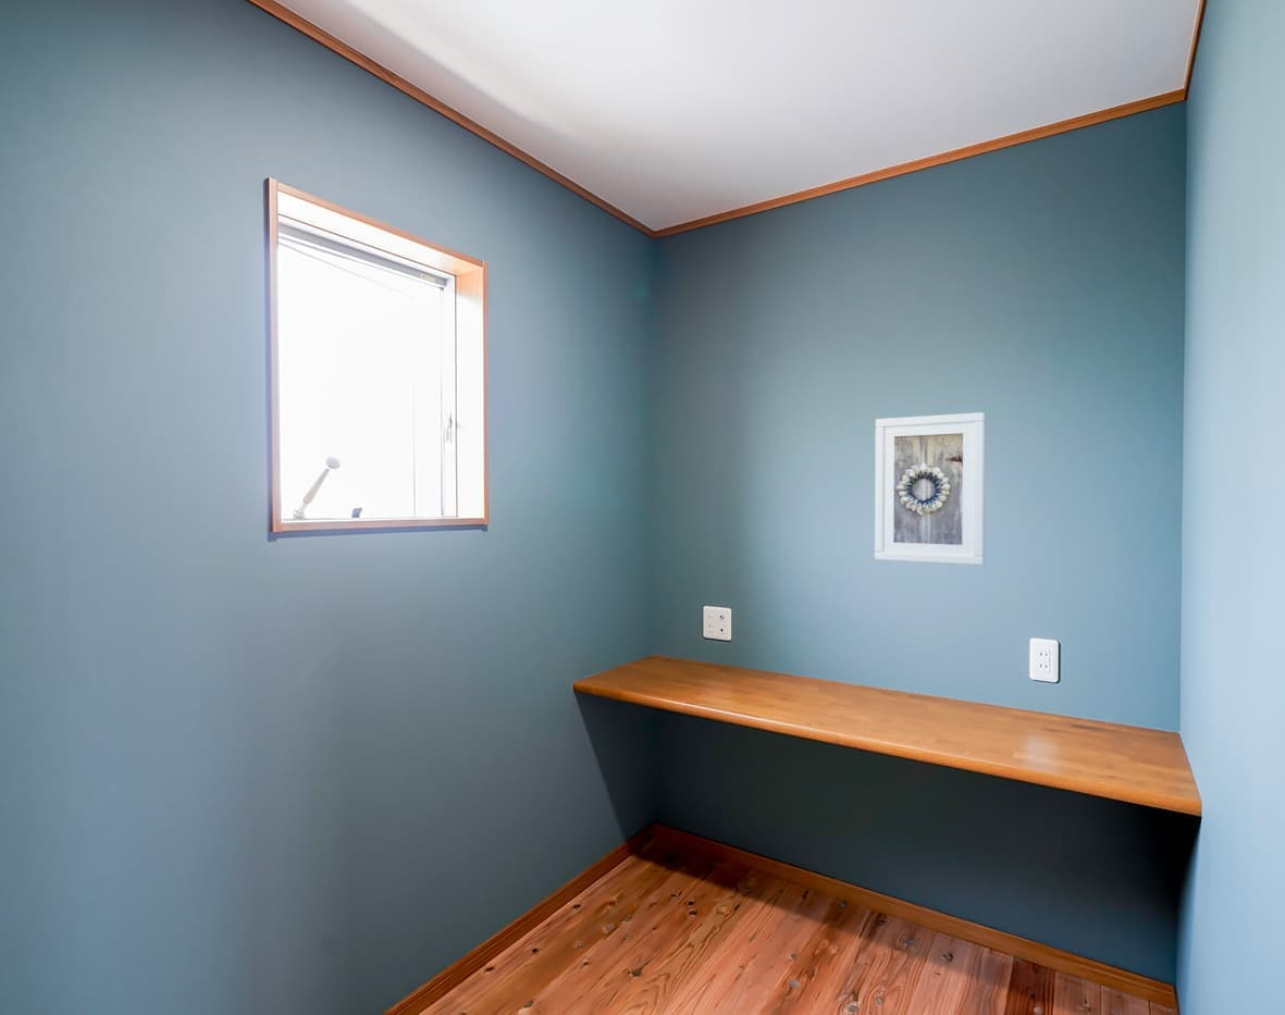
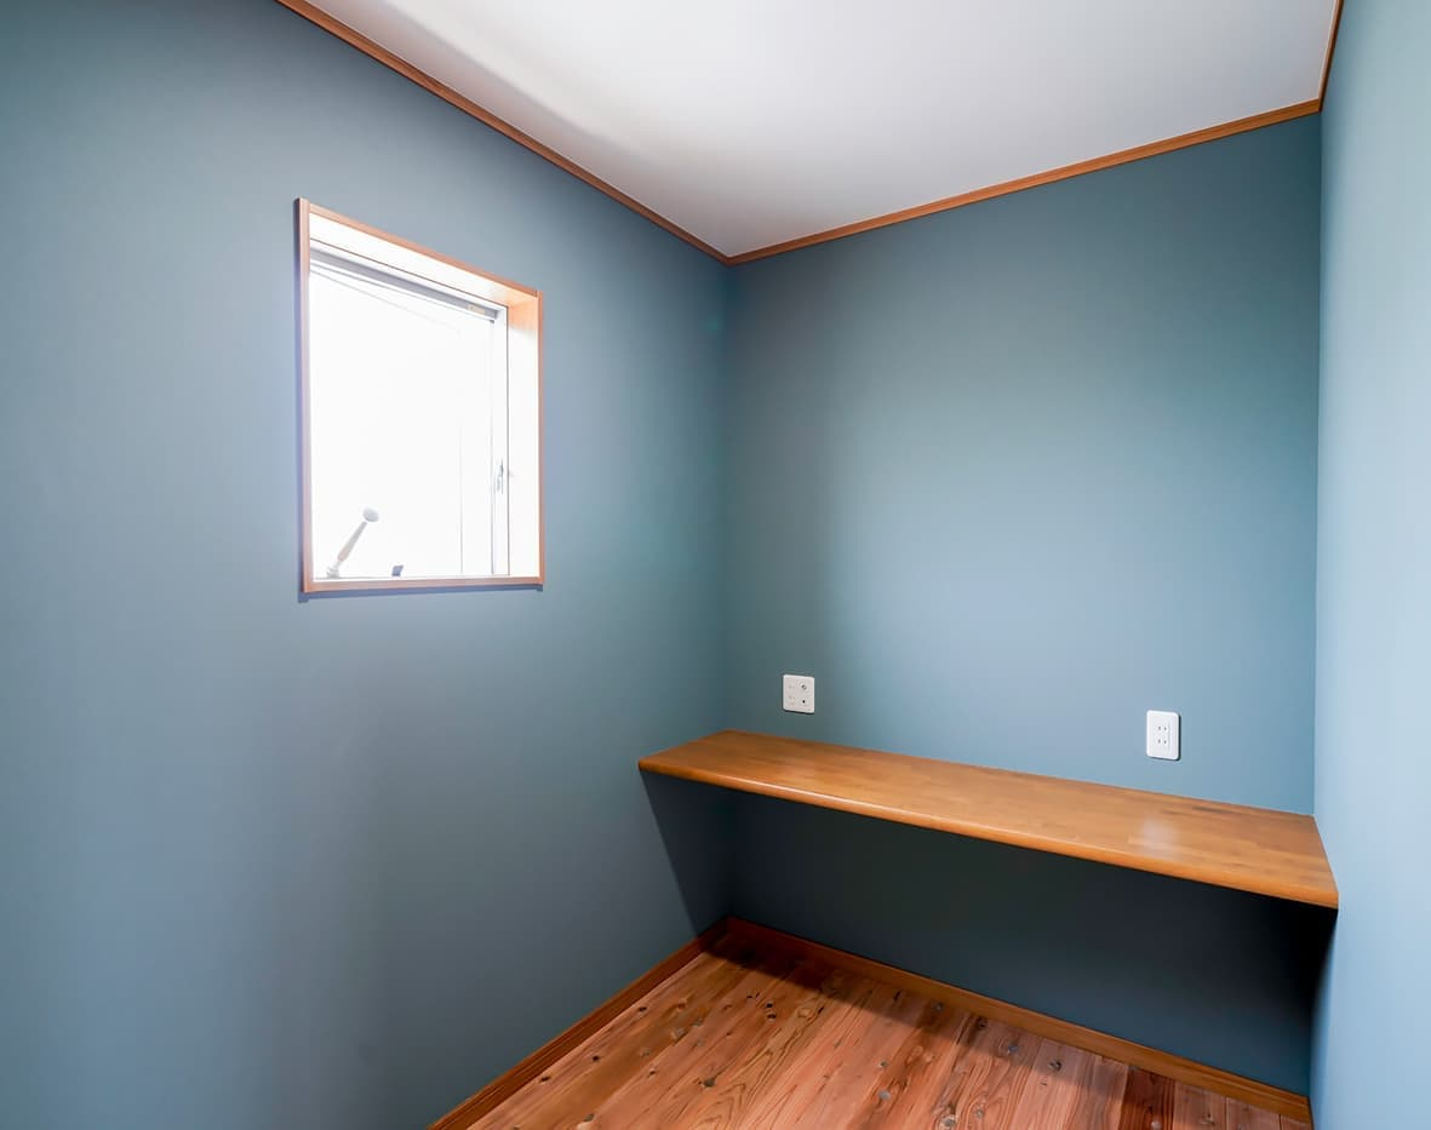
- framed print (927, 488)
